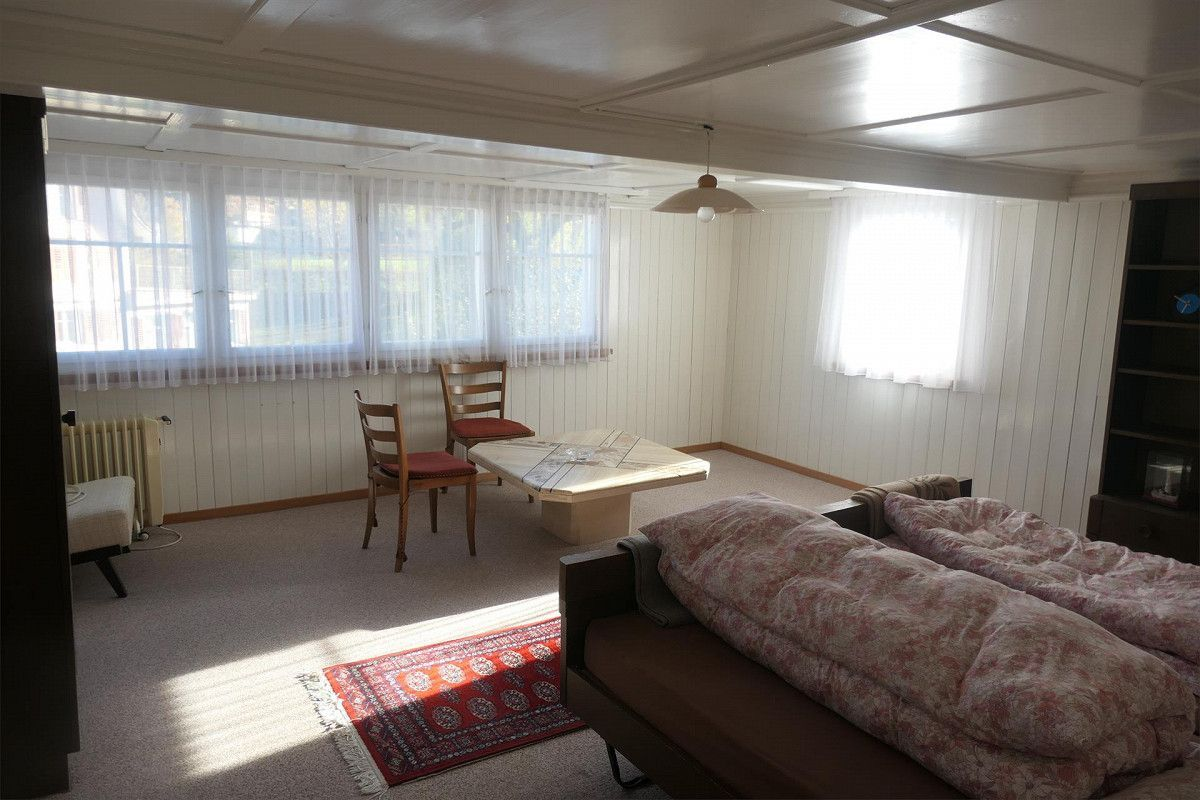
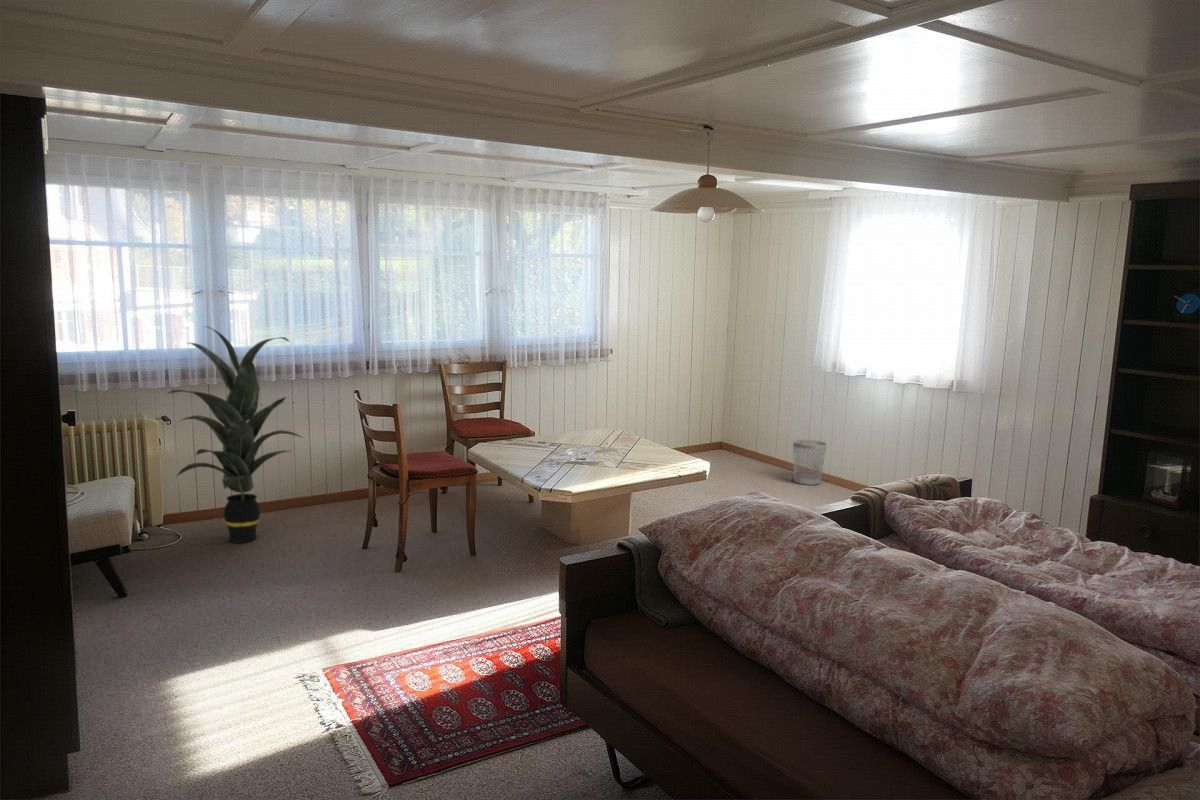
+ indoor plant (231, 434)
+ wastebasket (808, 462)
